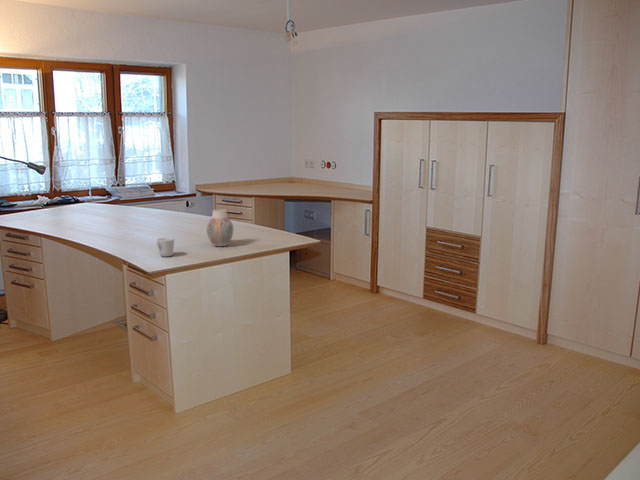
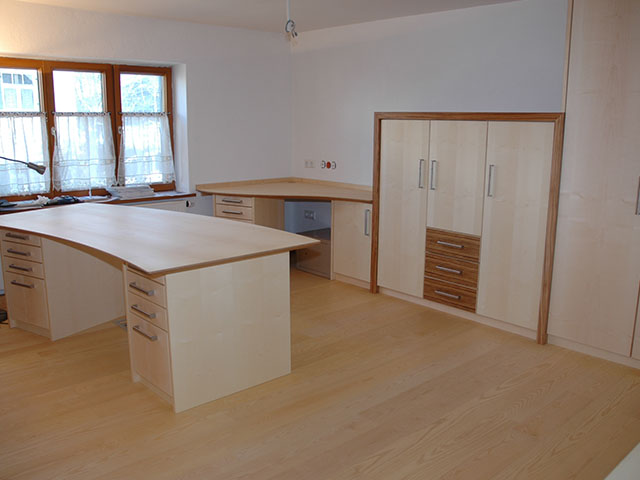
- mug (164, 246)
- vase (220, 228)
